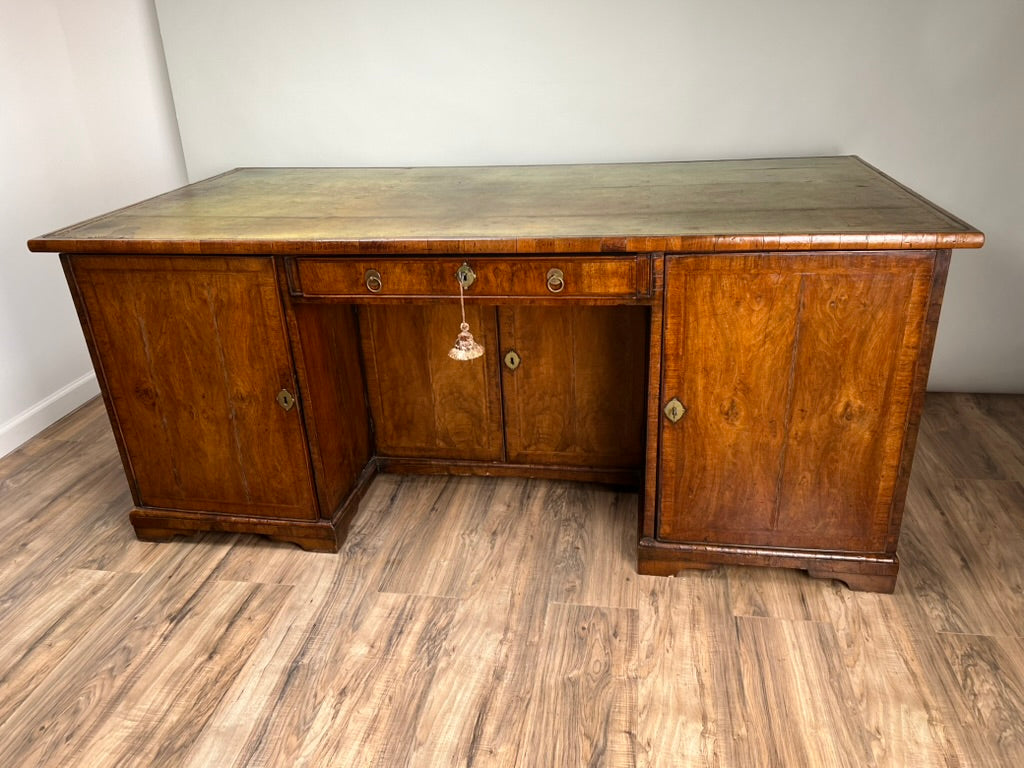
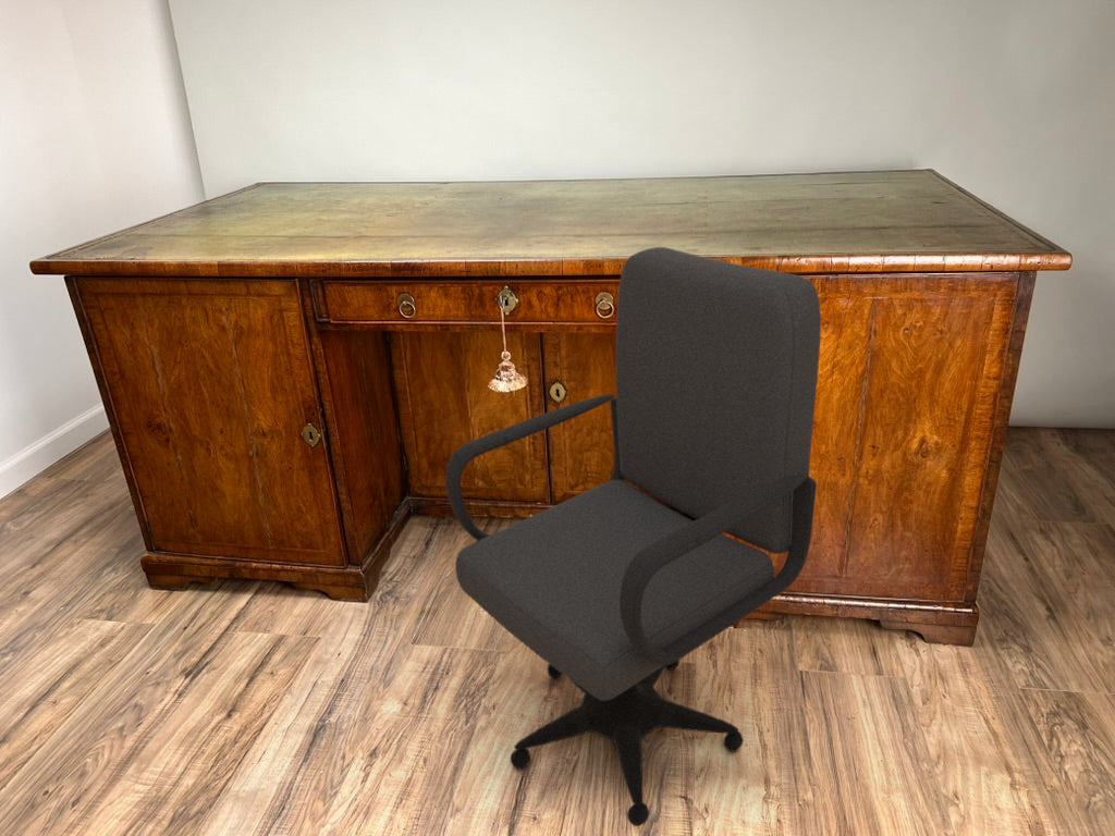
+ office chair (624, 536)
